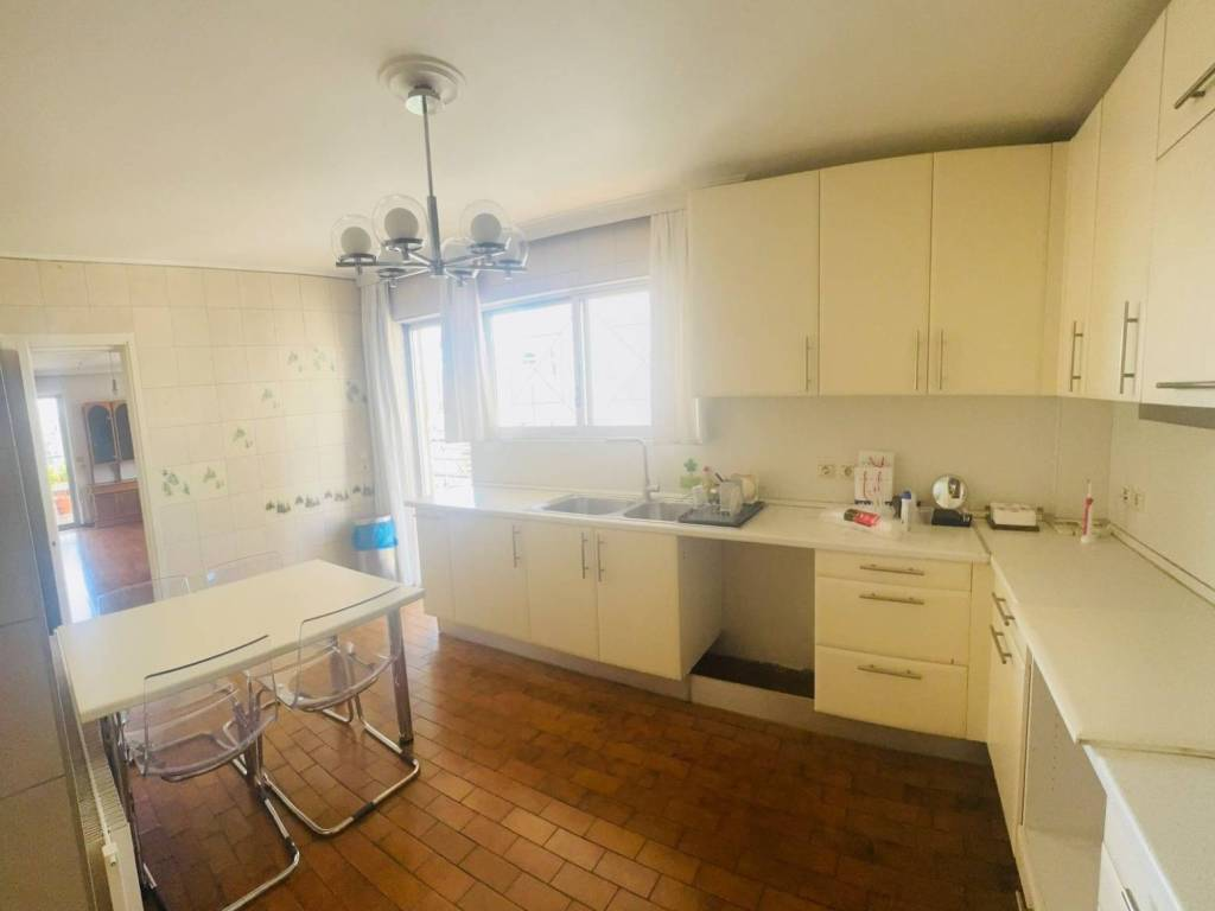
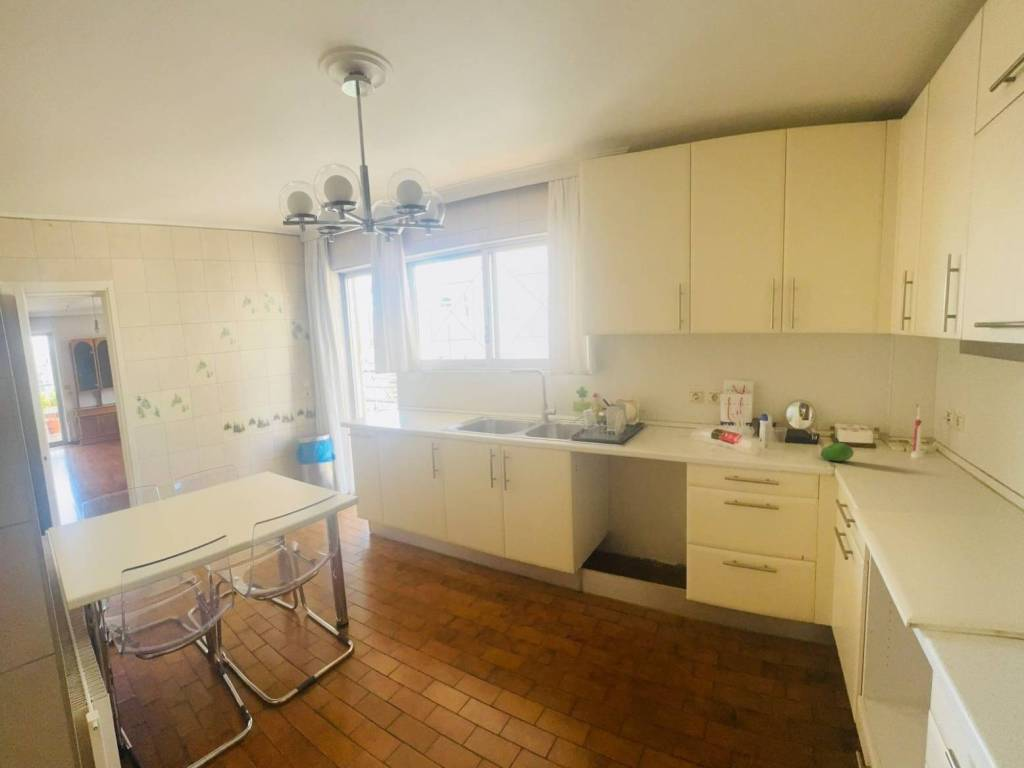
+ fruit (836, 451)
